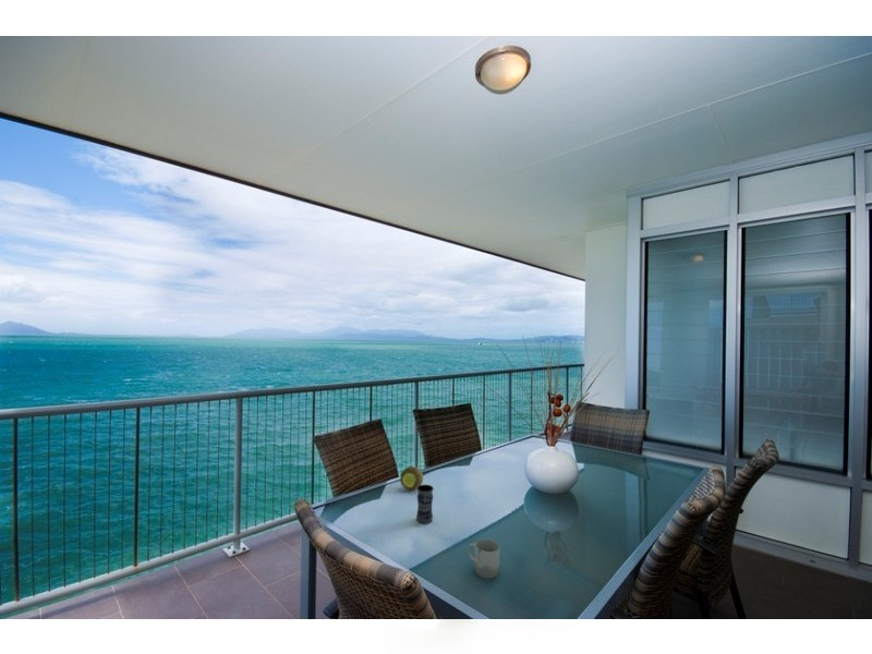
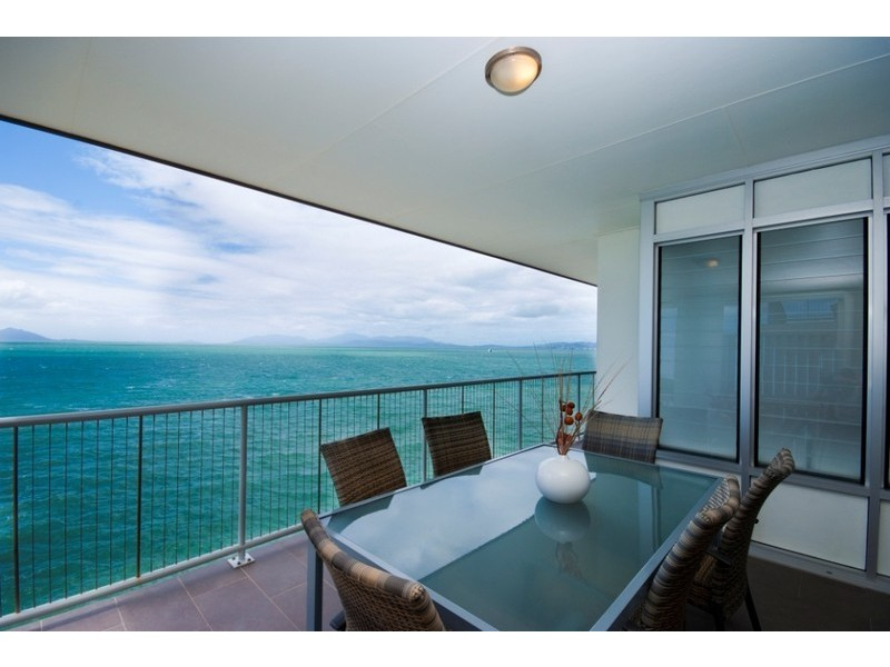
- cup (482, 556)
- fruit (411, 477)
- jar (424, 504)
